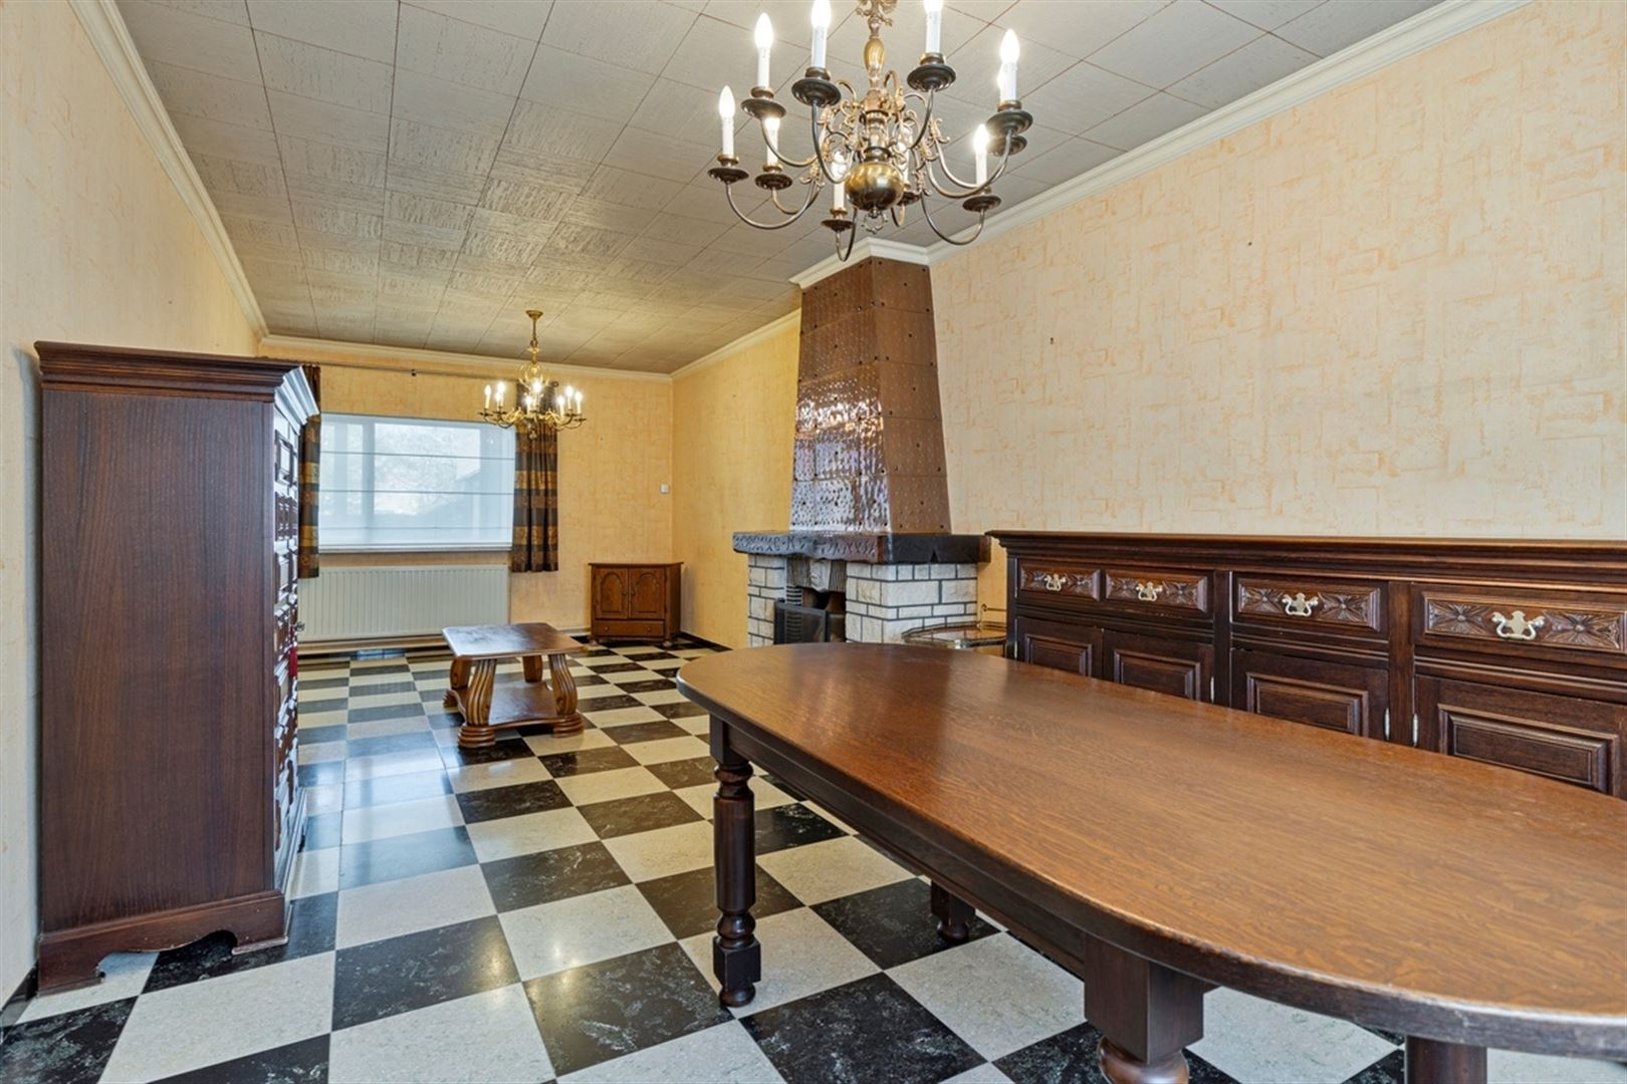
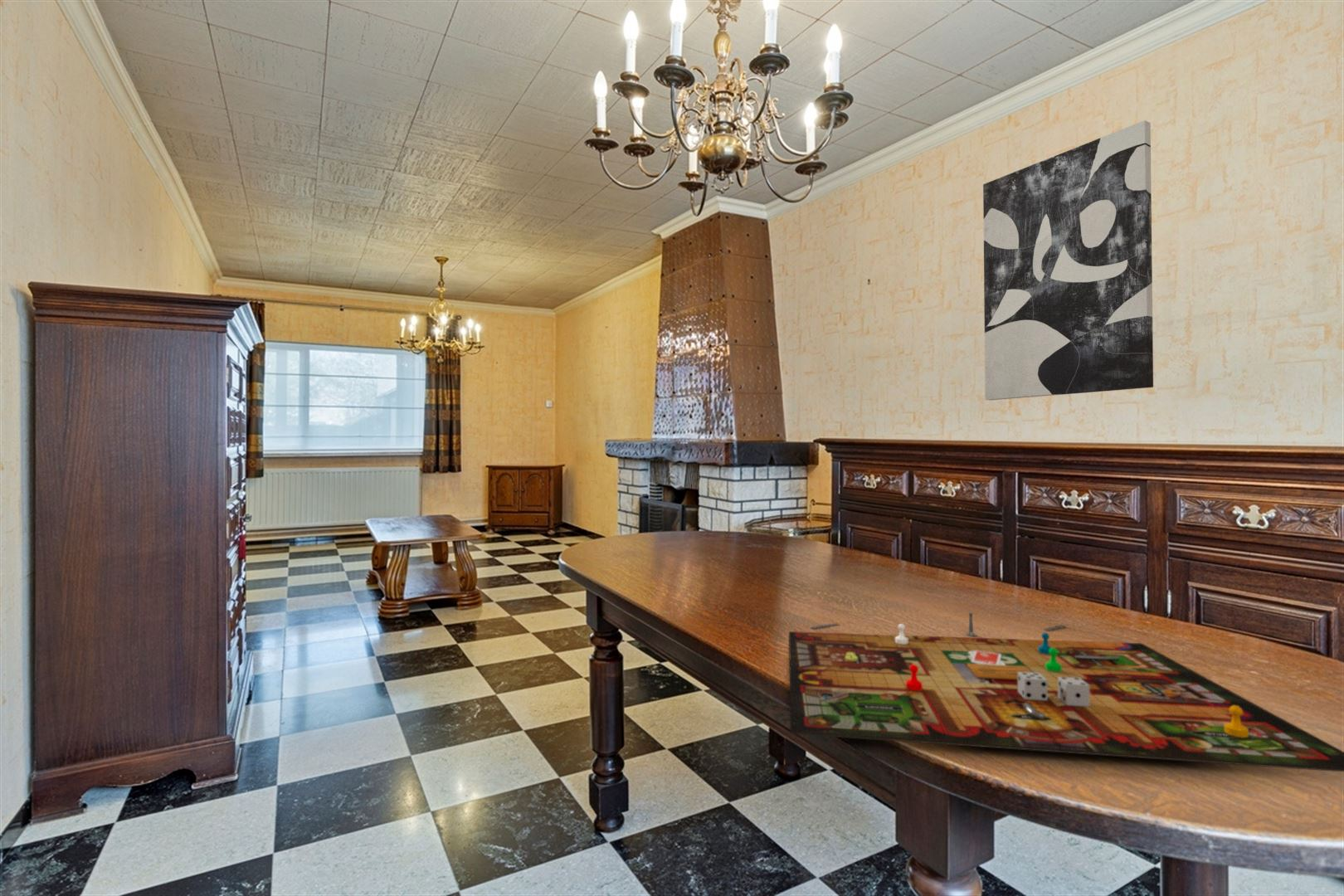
+ wall art (1059, 275)
+ gameboard (983, 650)
